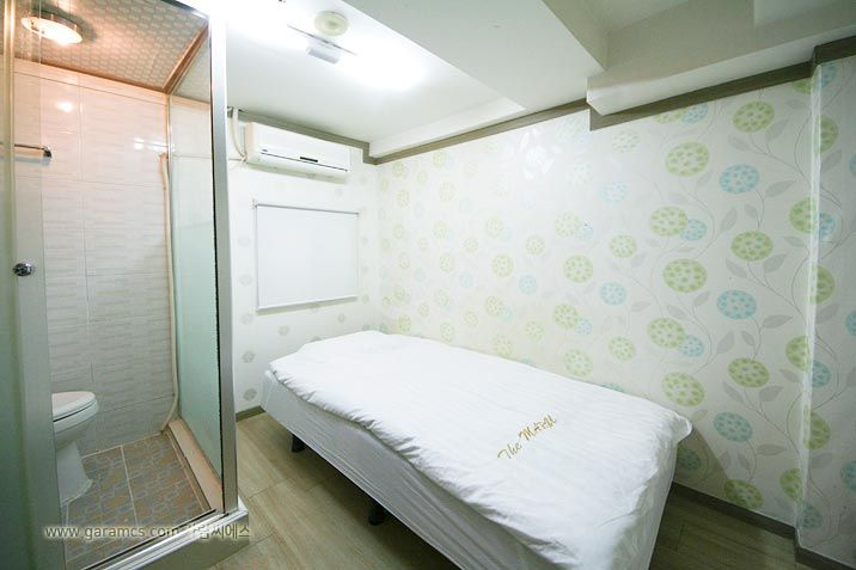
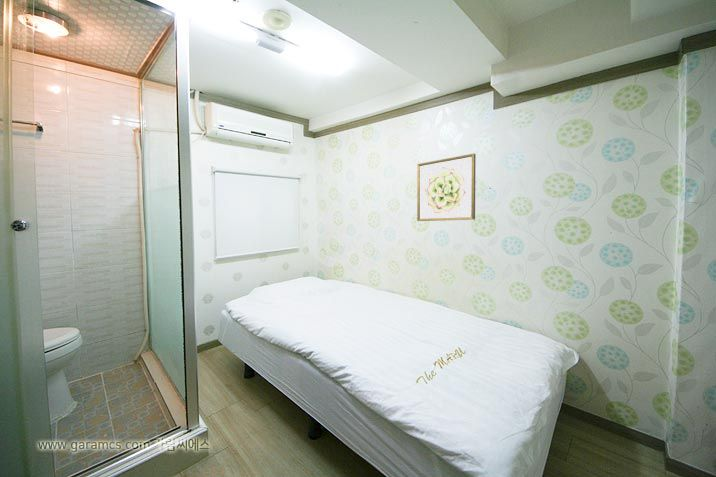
+ wall art (444, 189)
